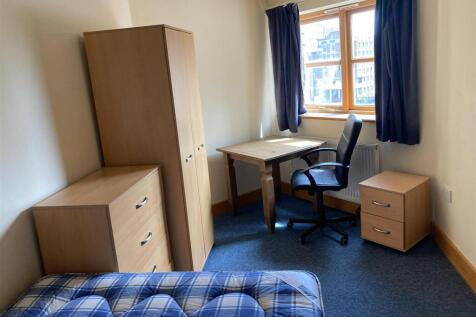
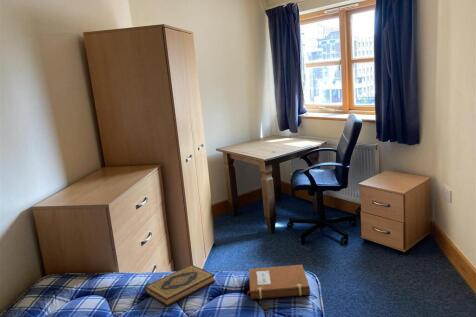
+ notebook (276, 281)
+ hardback book (180, 283)
